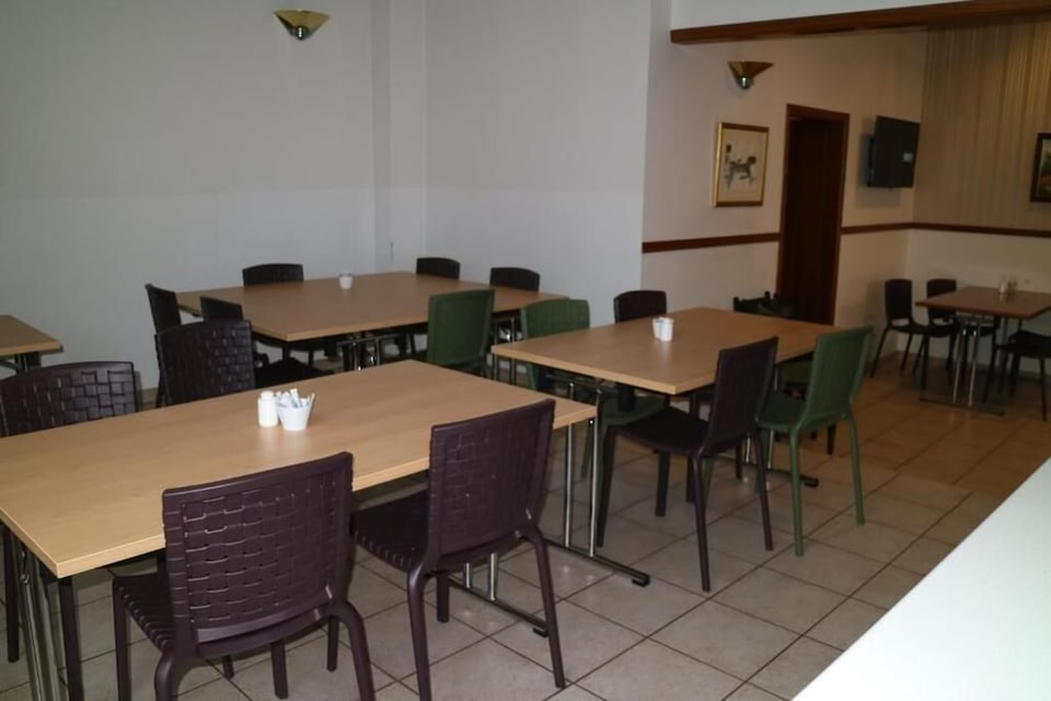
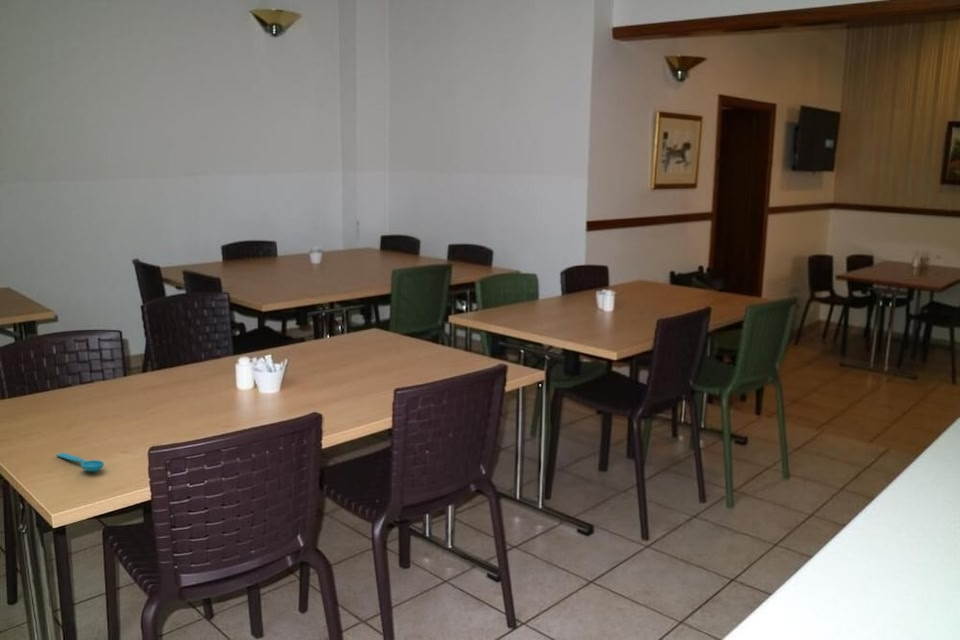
+ spoon (79, 460)
